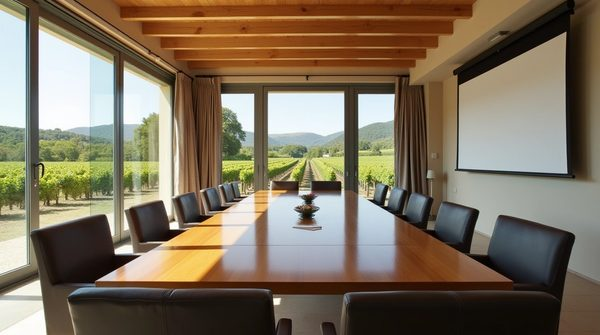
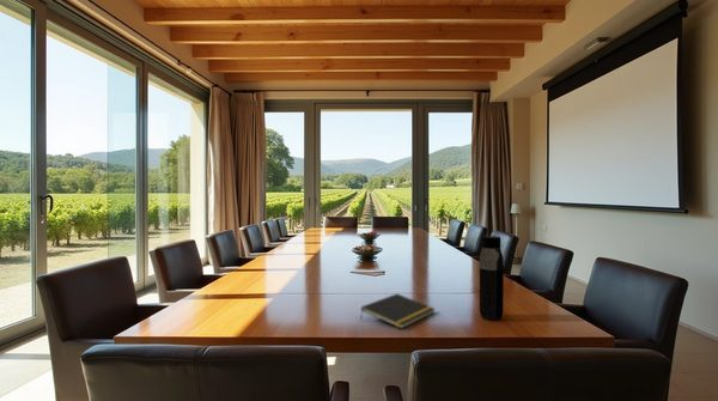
+ notepad (398, 309)
+ water bottle (491, 277)
